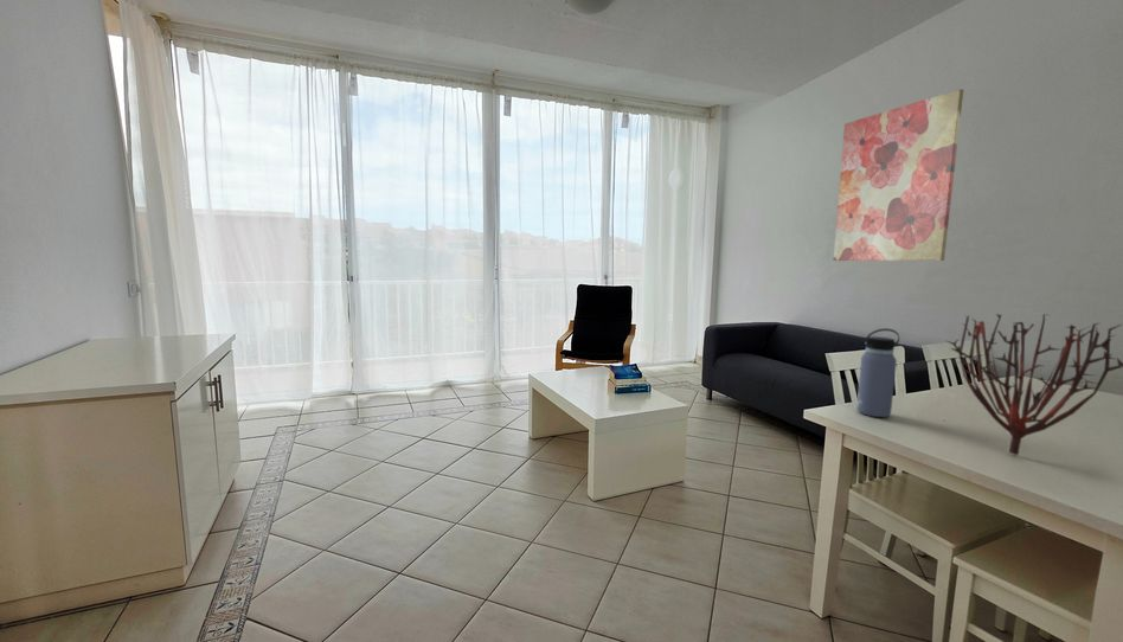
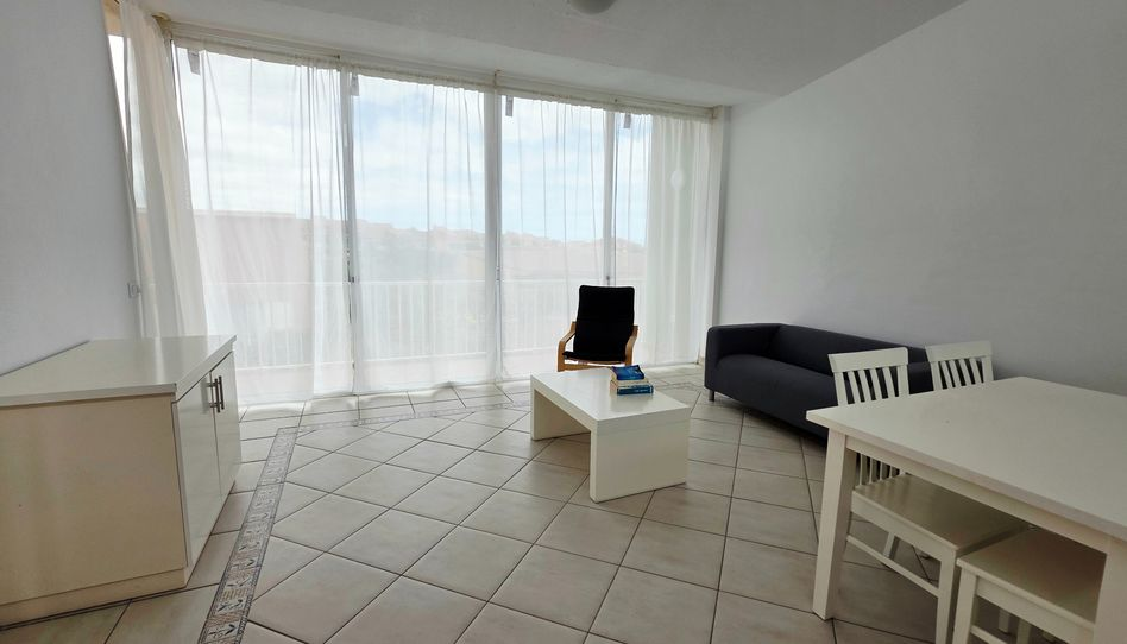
- plant (1021, 387)
- wall art (890, 186)
- water bottle (878, 371)
